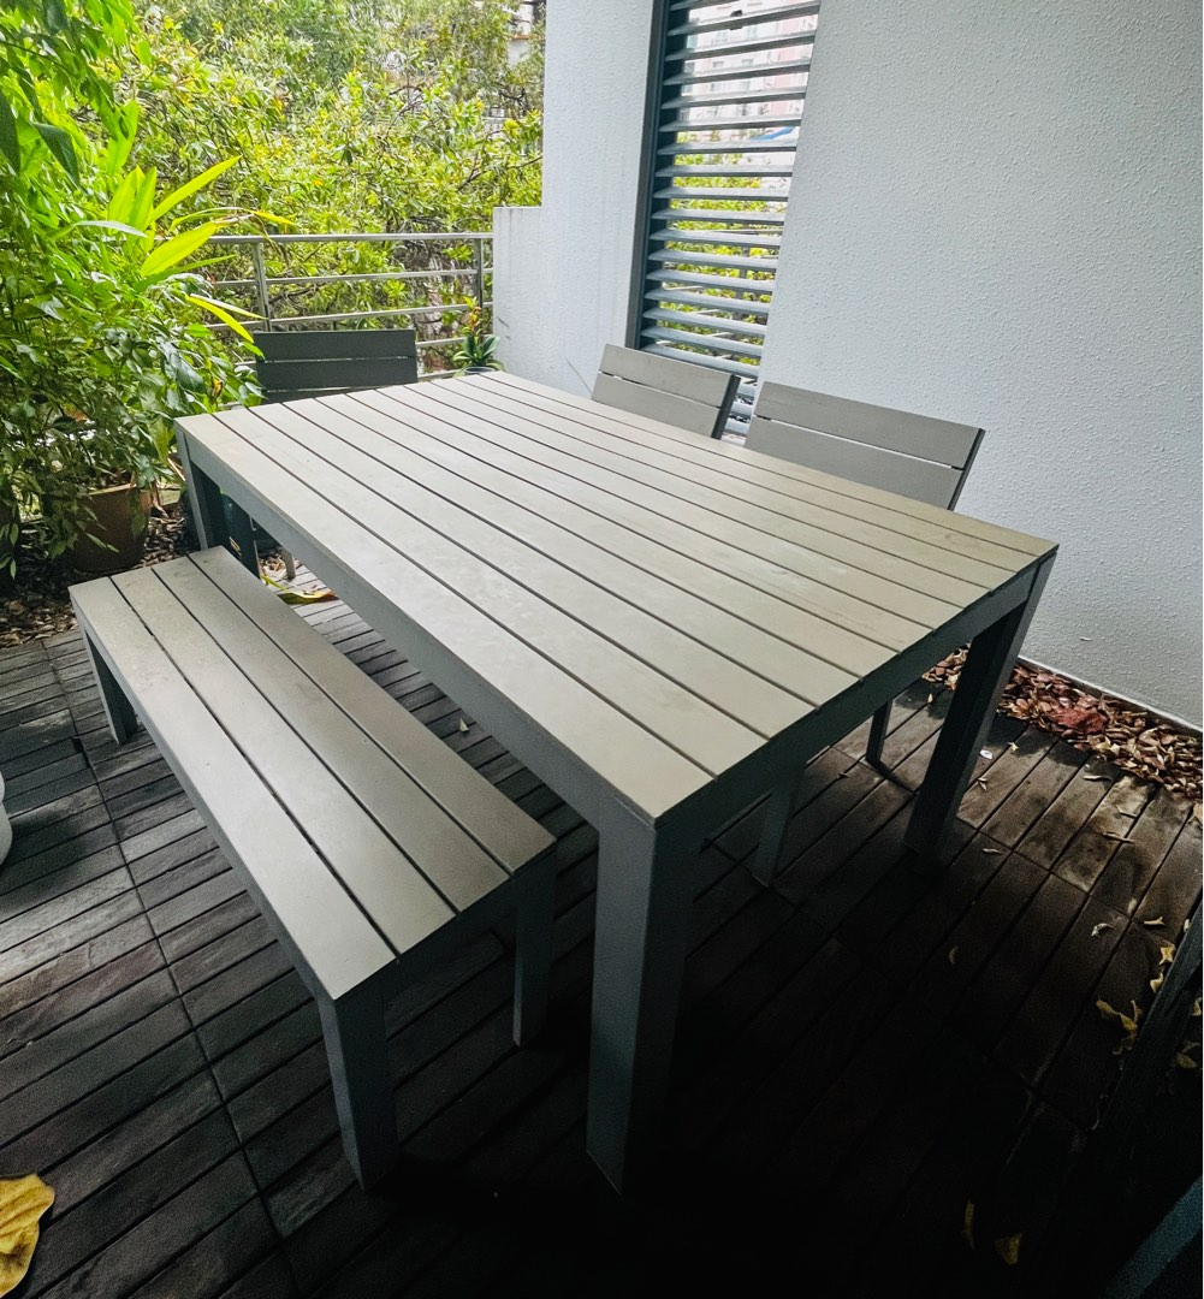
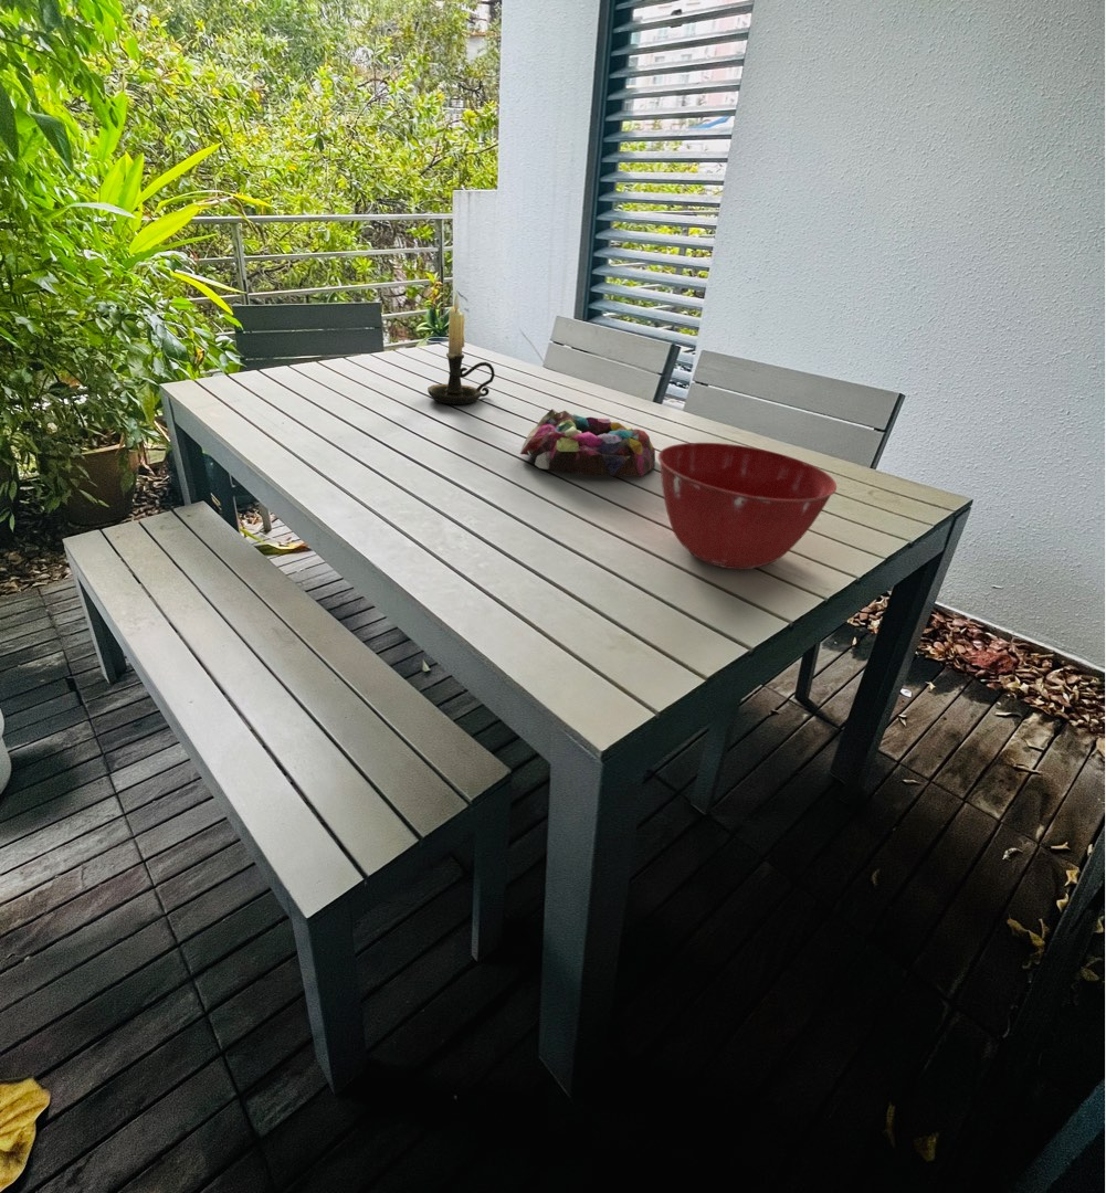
+ mixing bowl (736, 510)
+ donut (589, 439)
+ candle holder (463, 346)
